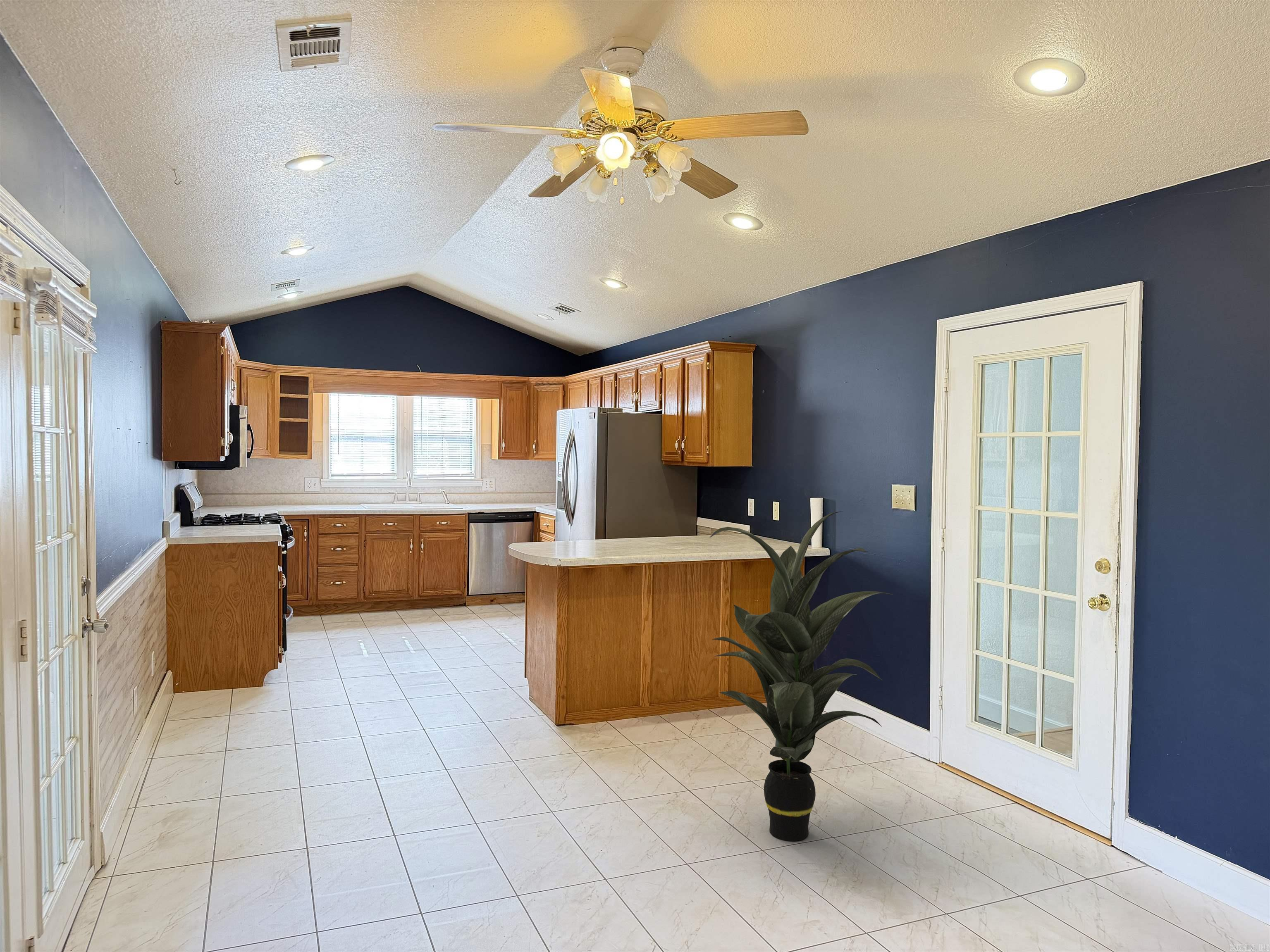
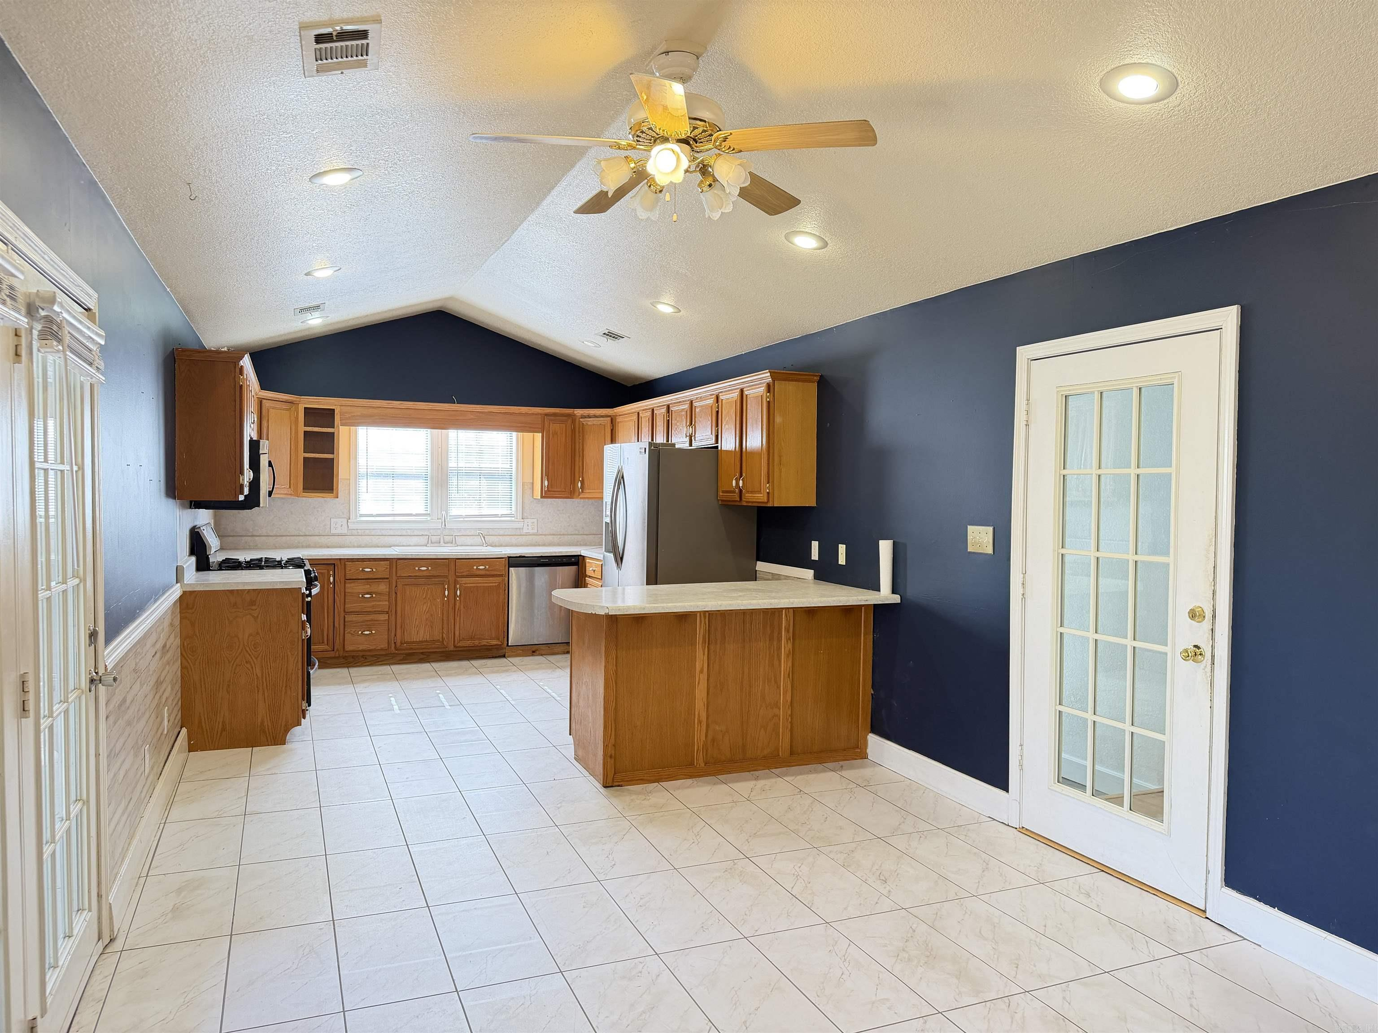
- indoor plant (803, 675)
